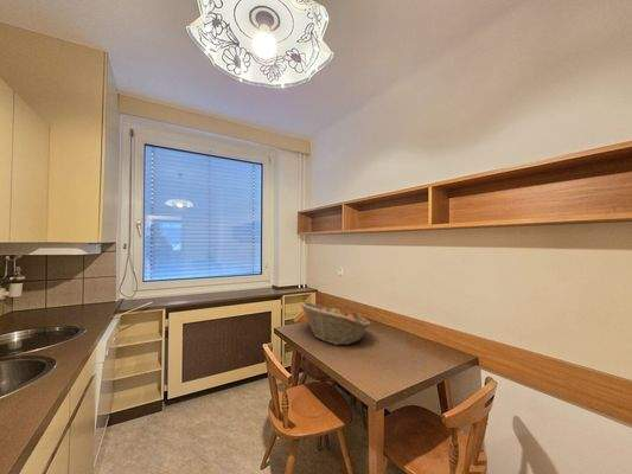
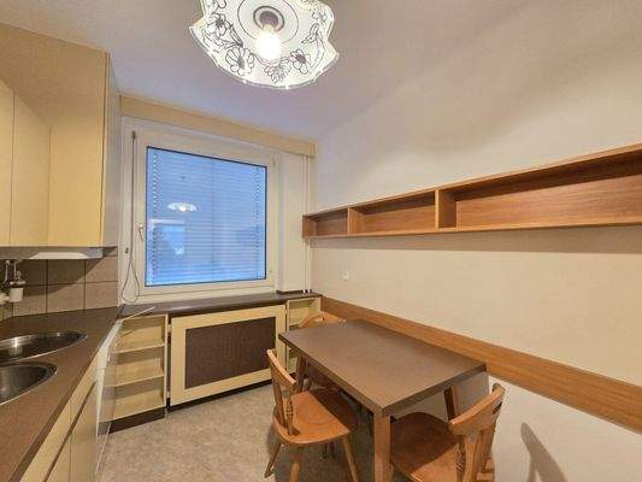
- fruit basket (333, 319)
